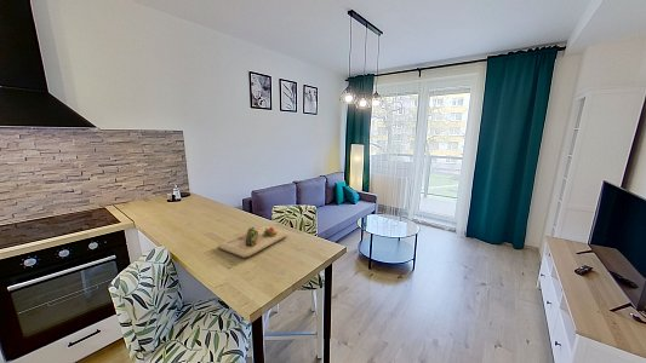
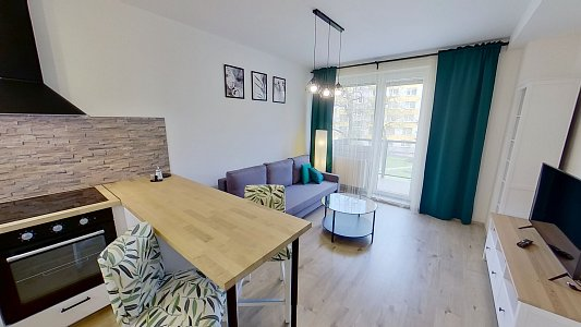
- cutting board (255, 235)
